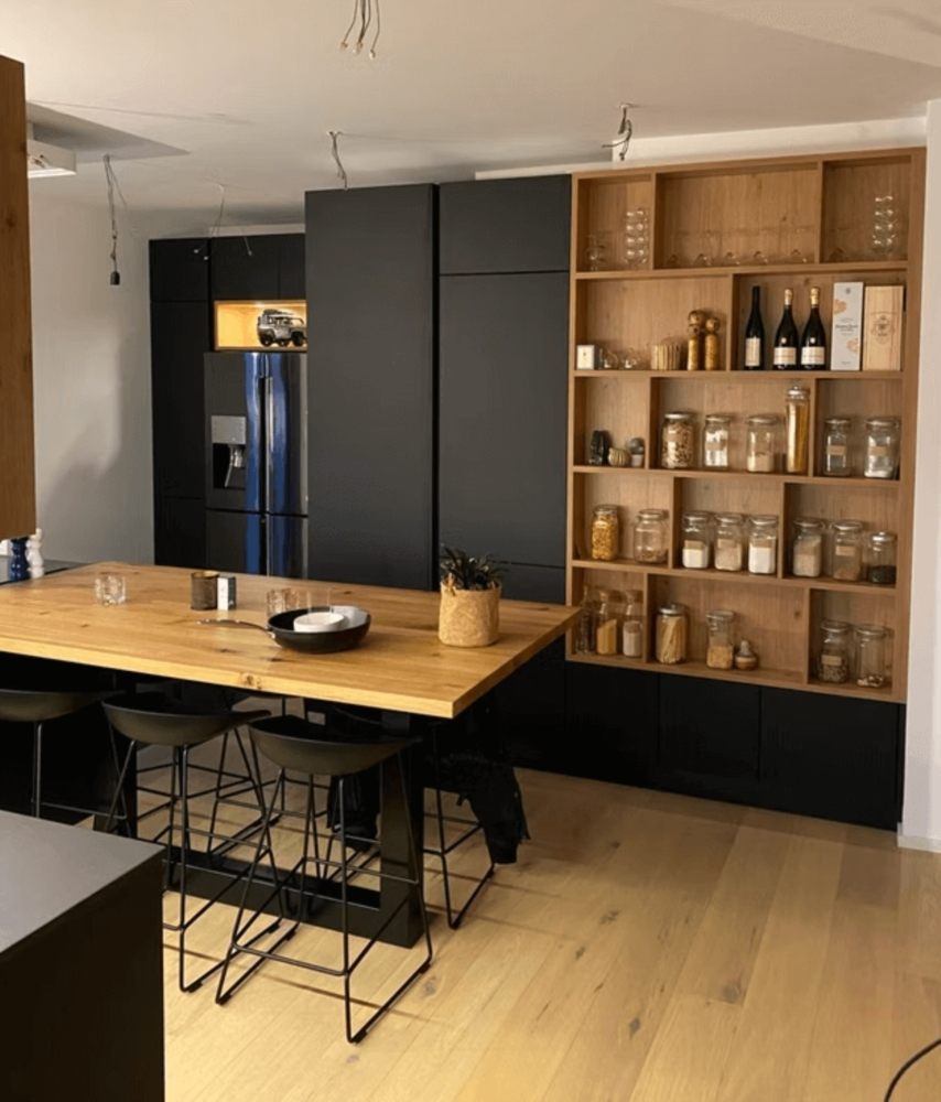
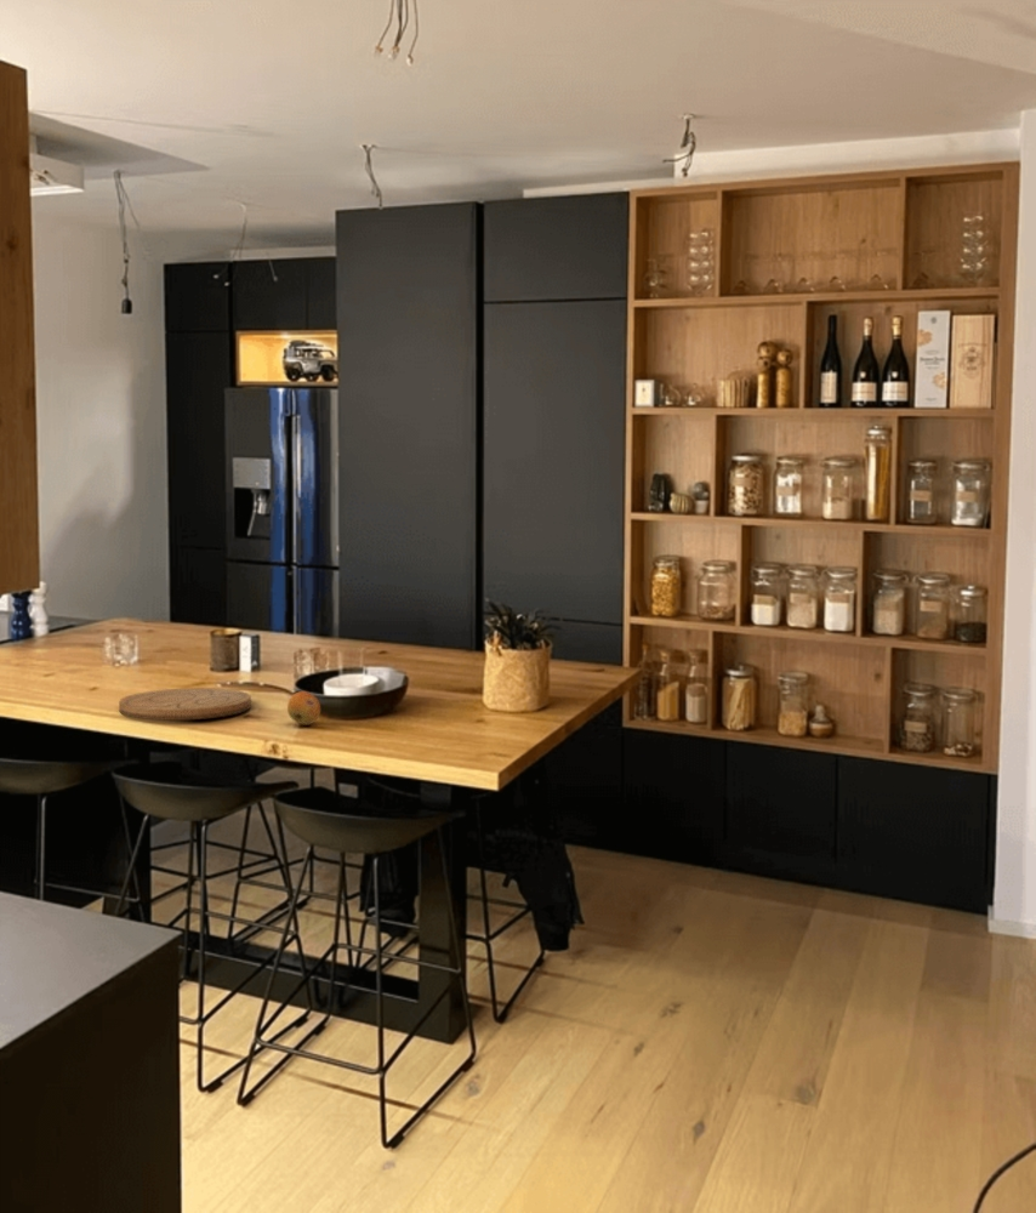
+ fruit (303, 707)
+ cutting board (186, 702)
